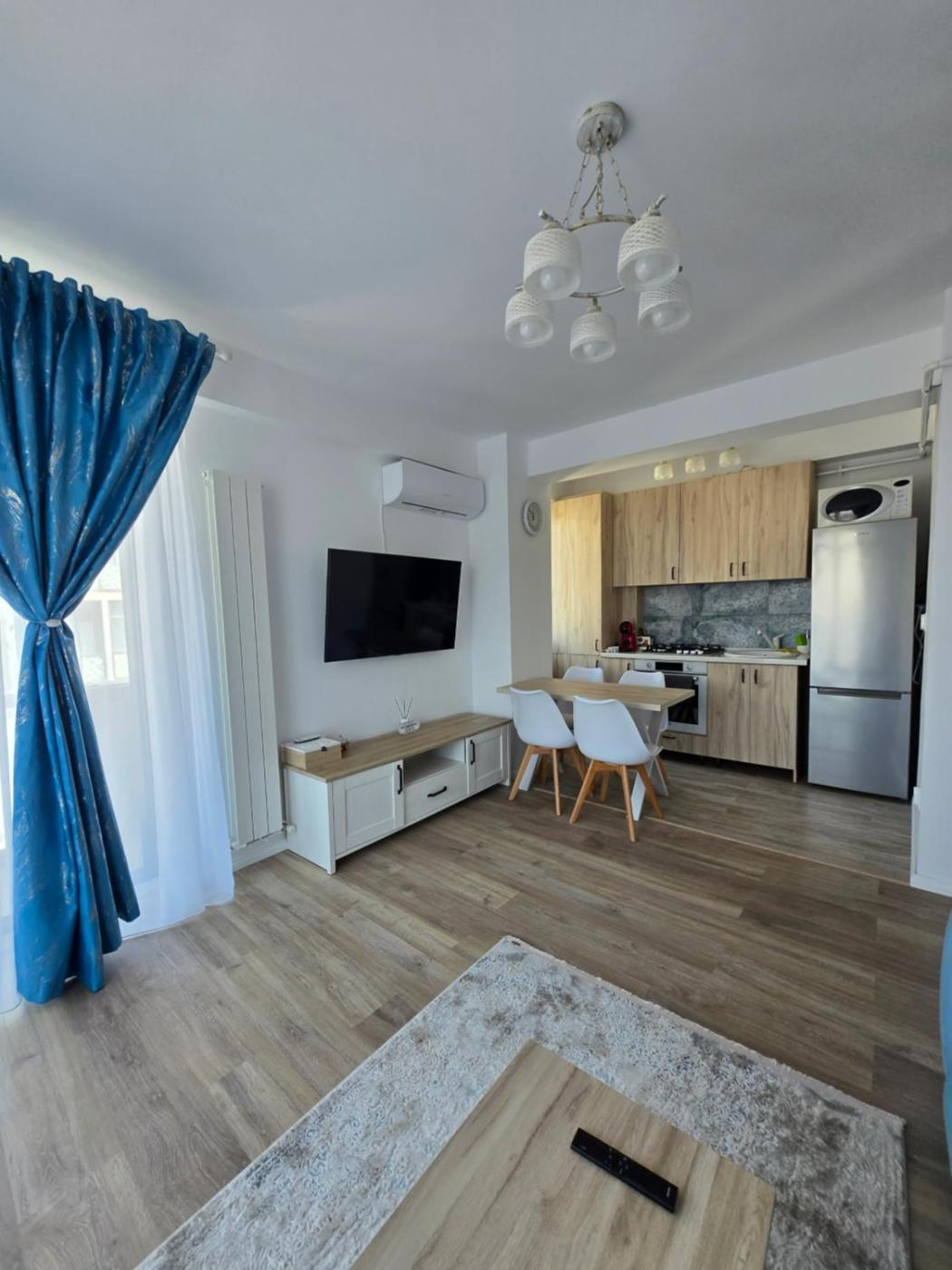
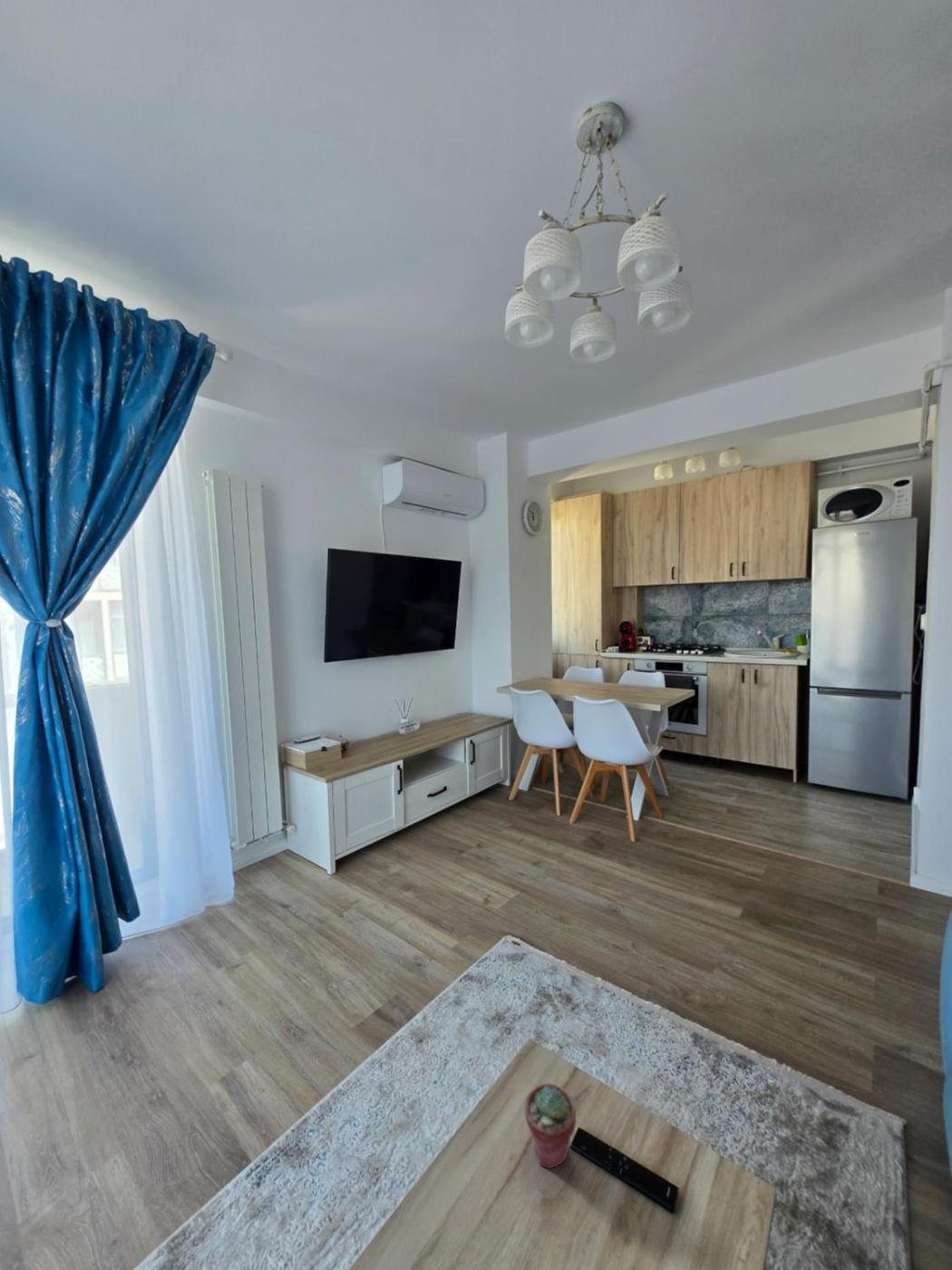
+ potted succulent (550, 1119)
